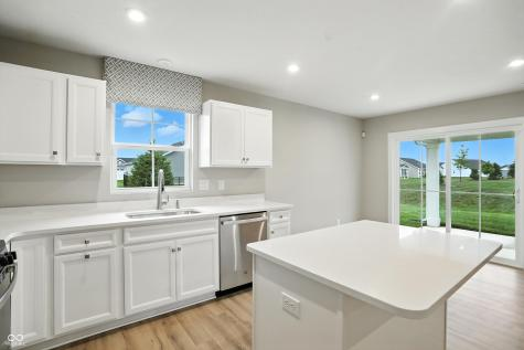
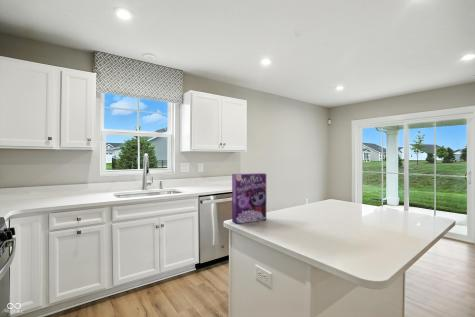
+ cereal box (249, 197)
